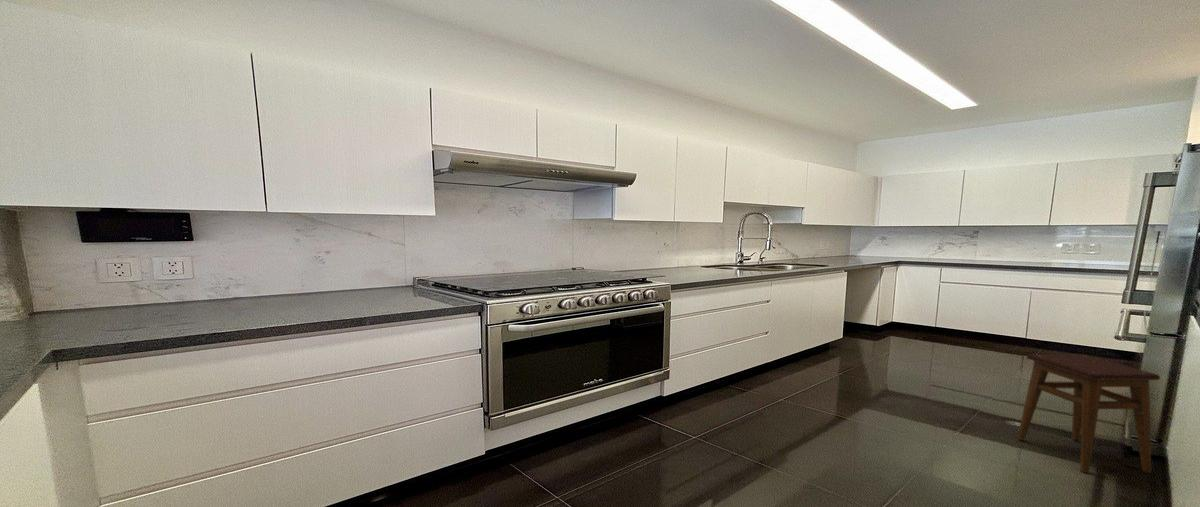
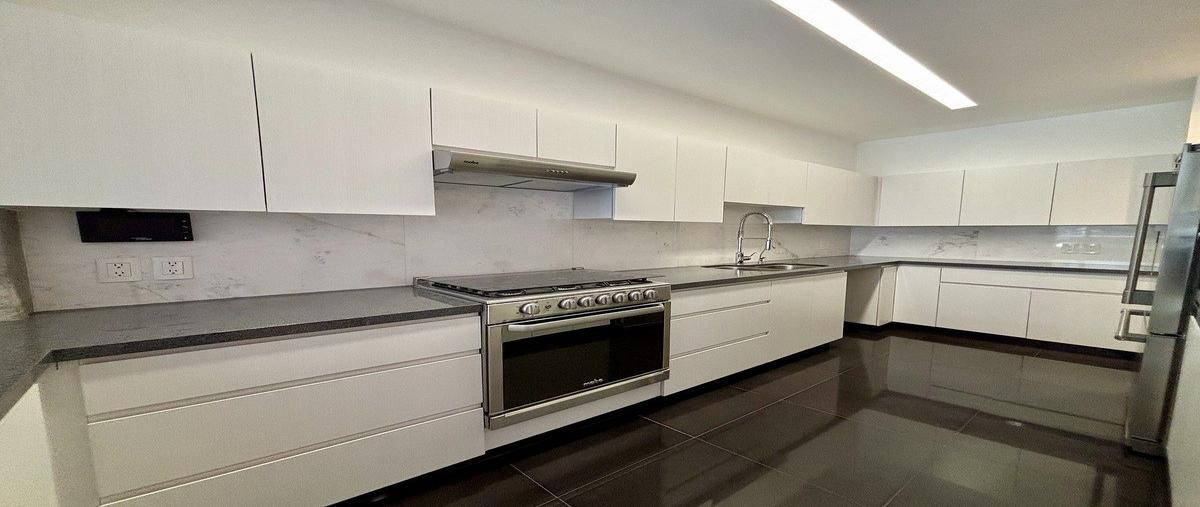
- stool (1084, 409)
